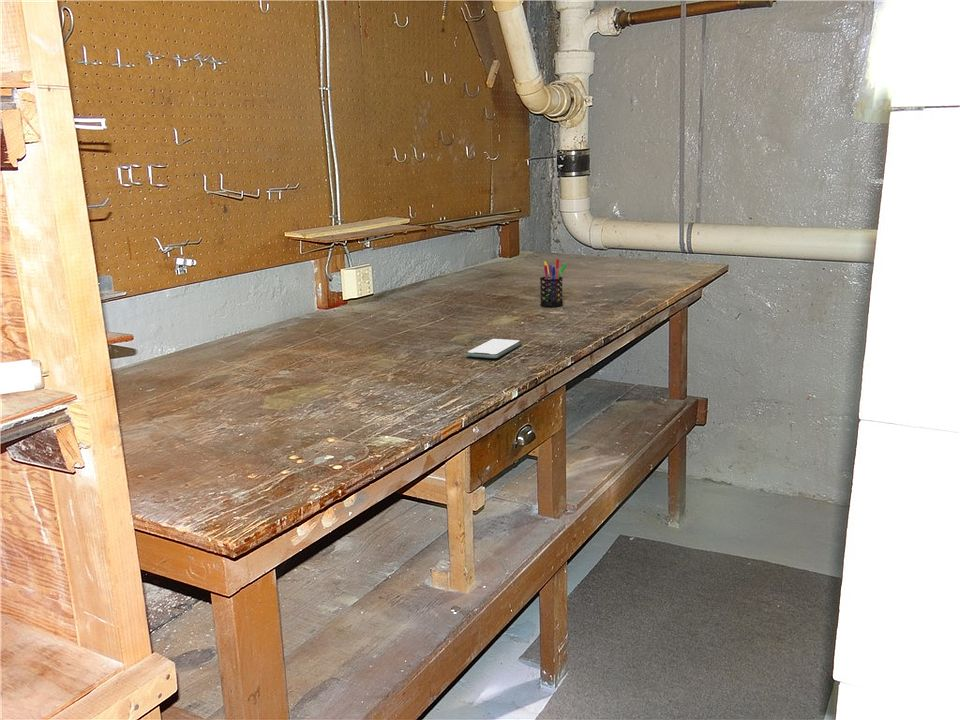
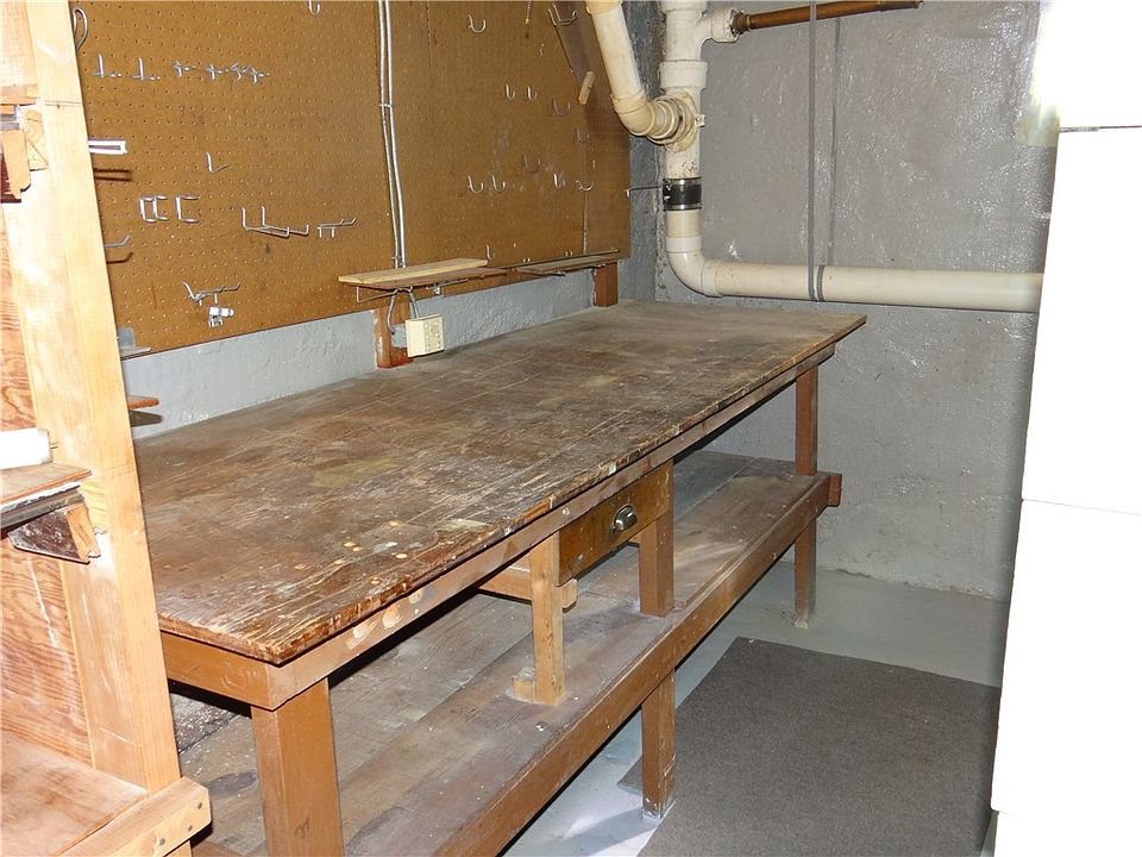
- pen holder (554, 281)
- smartphone (494, 348)
